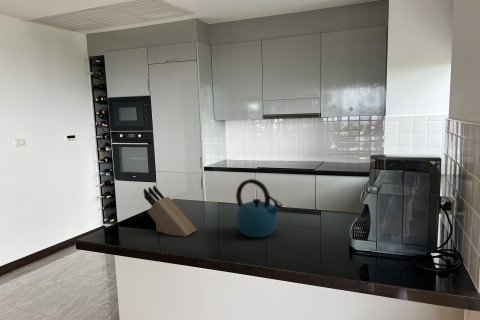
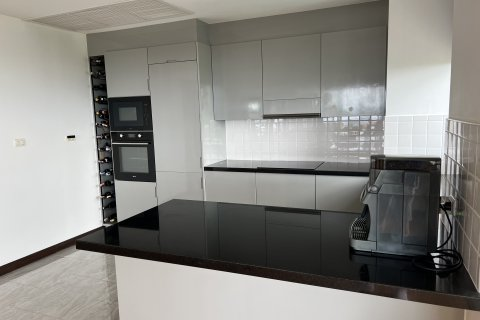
- kettle (258, 206)
- knife block (168, 209)
